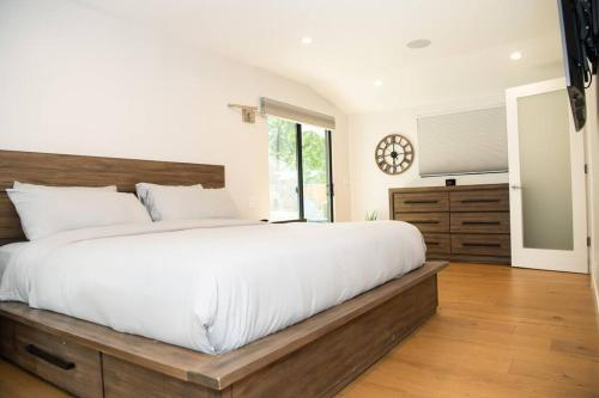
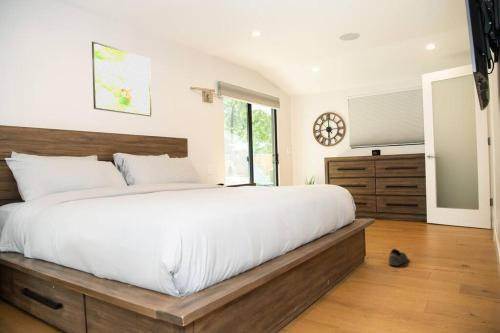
+ shoe (398, 255)
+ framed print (123, 81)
